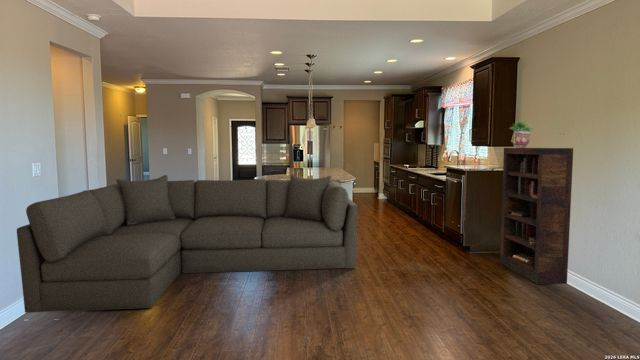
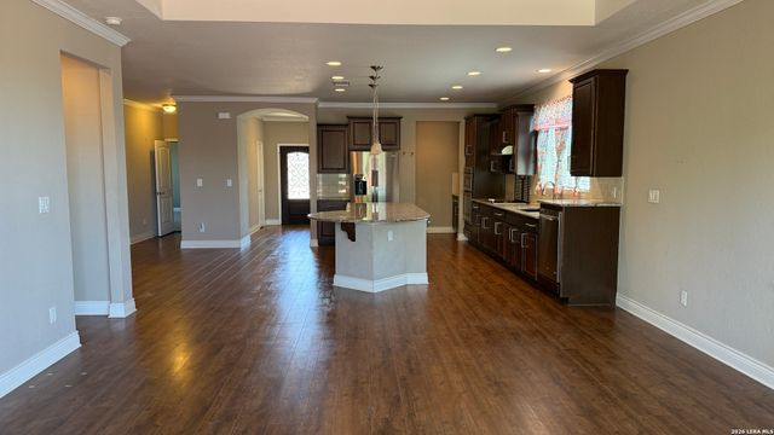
- sofa (221, 225)
- bookcase (533, 211)
- potted plant (521, 133)
